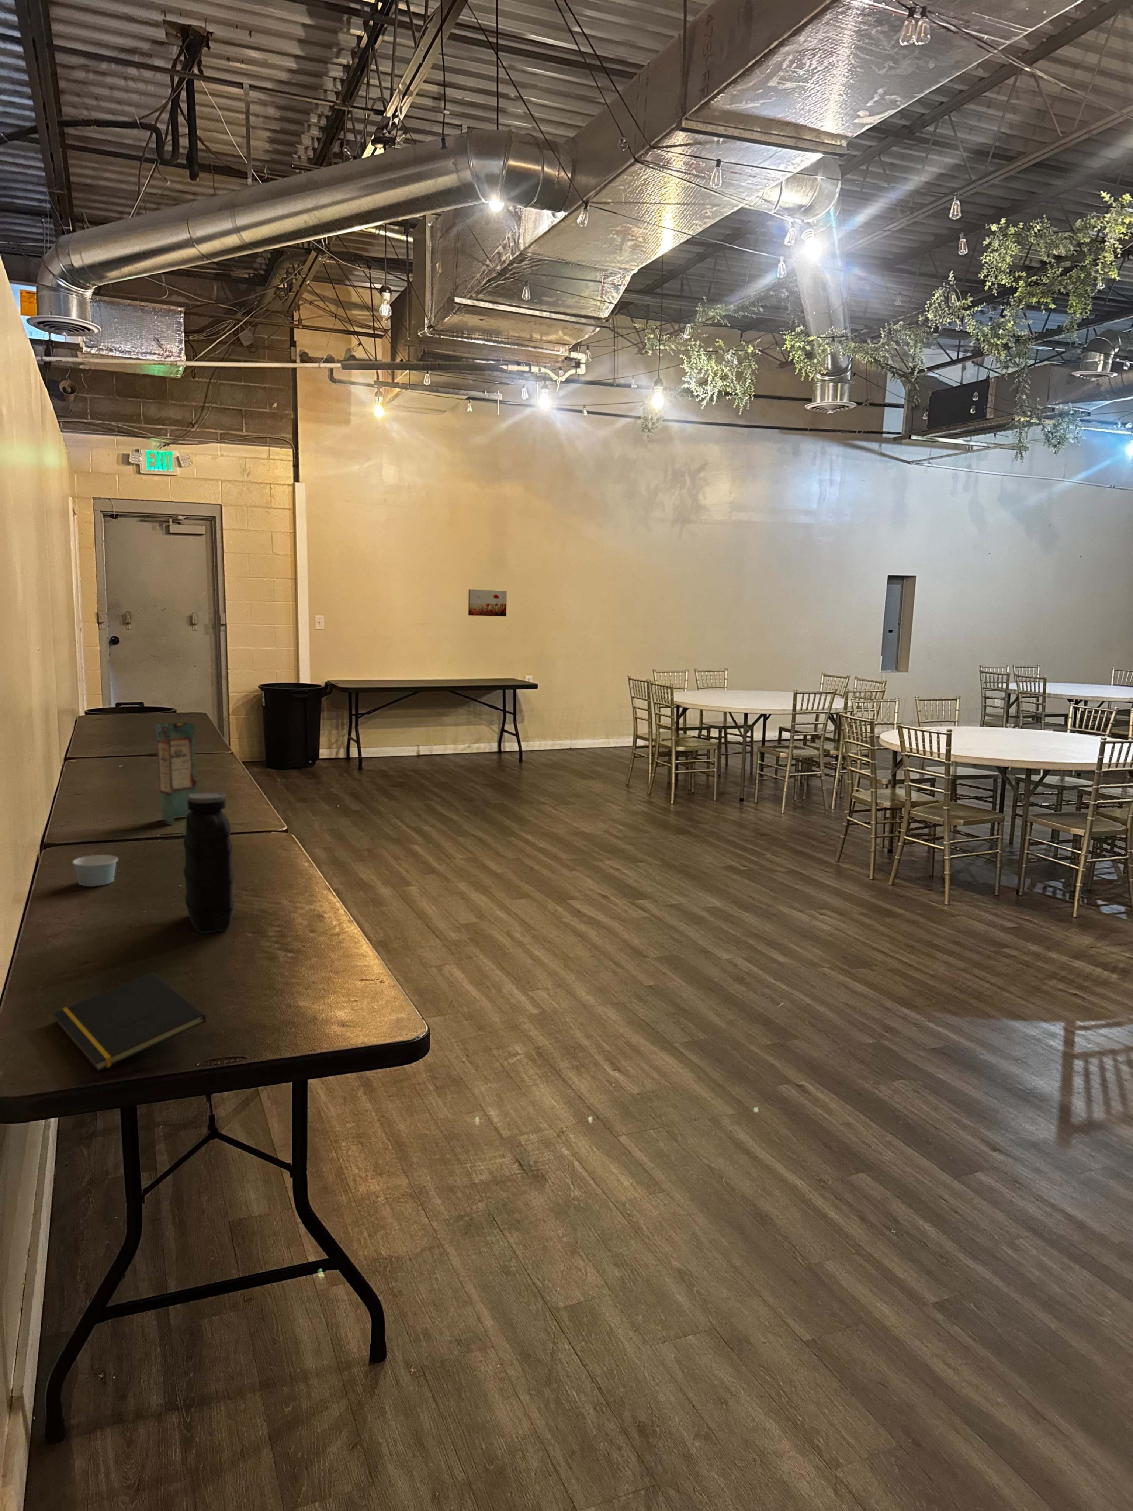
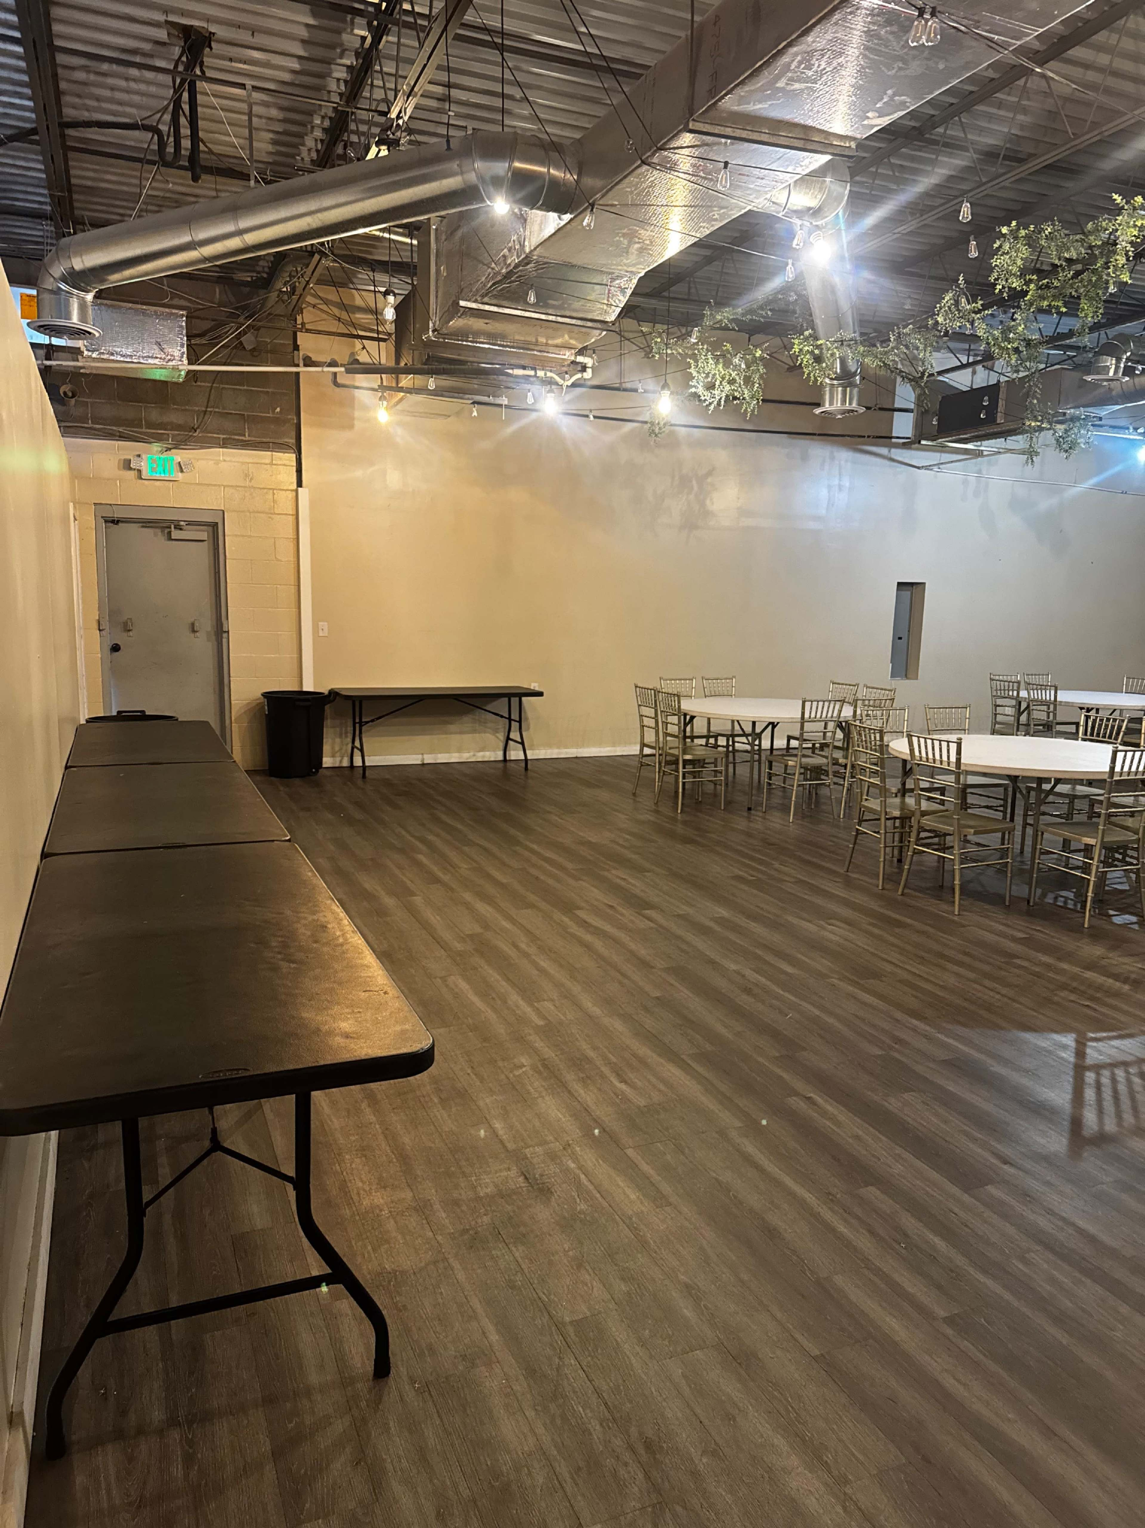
- wall art (488, 603)
- notepad (127, 1017)
- paper cup (95, 871)
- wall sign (181, 772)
- water jug (208, 859)
